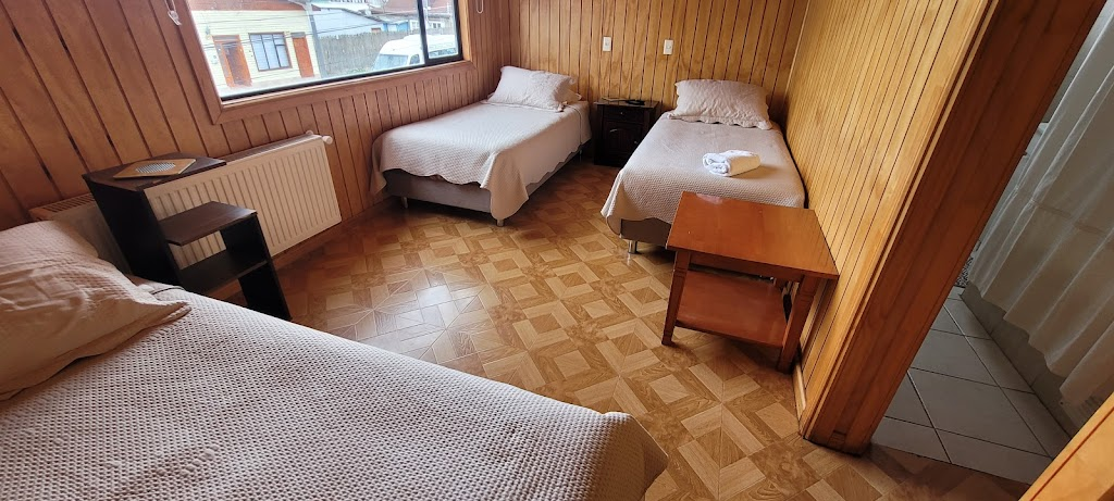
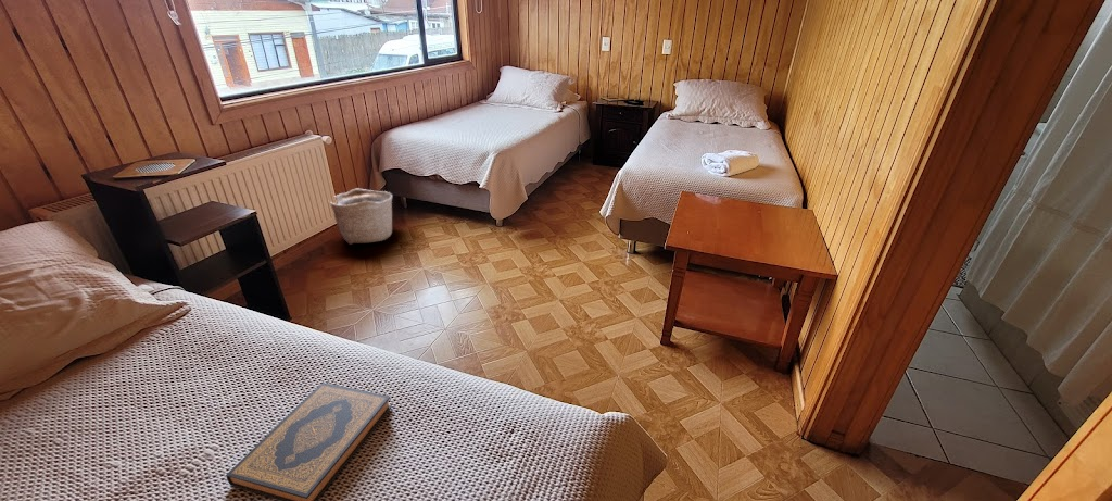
+ basket (364, 214)
+ hardback book (316, 437)
